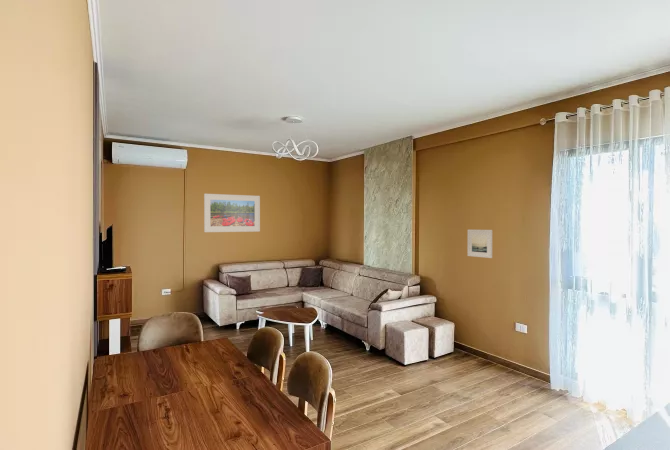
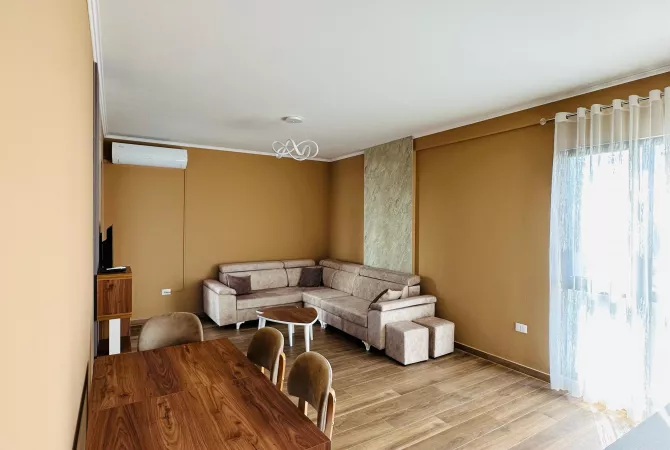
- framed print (233, 213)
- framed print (479, 243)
